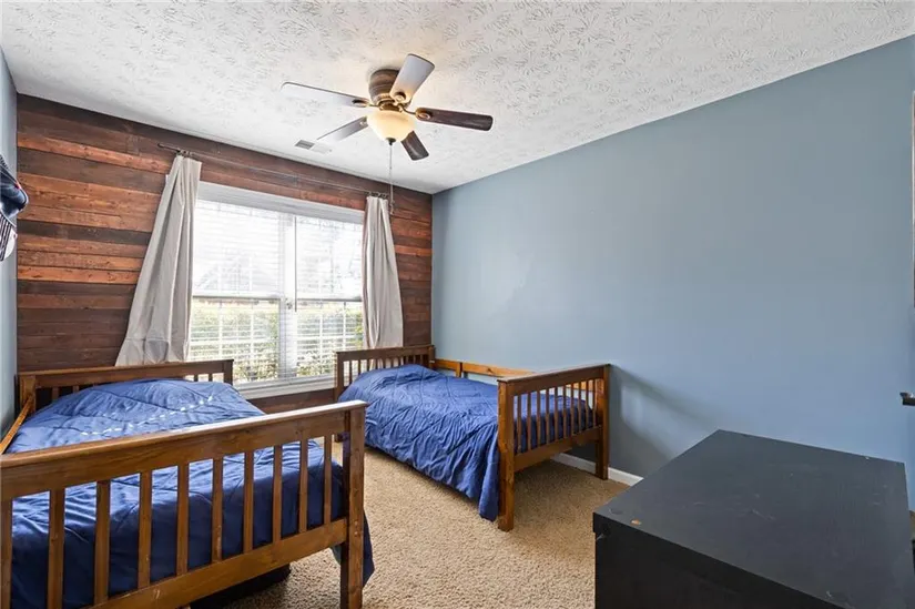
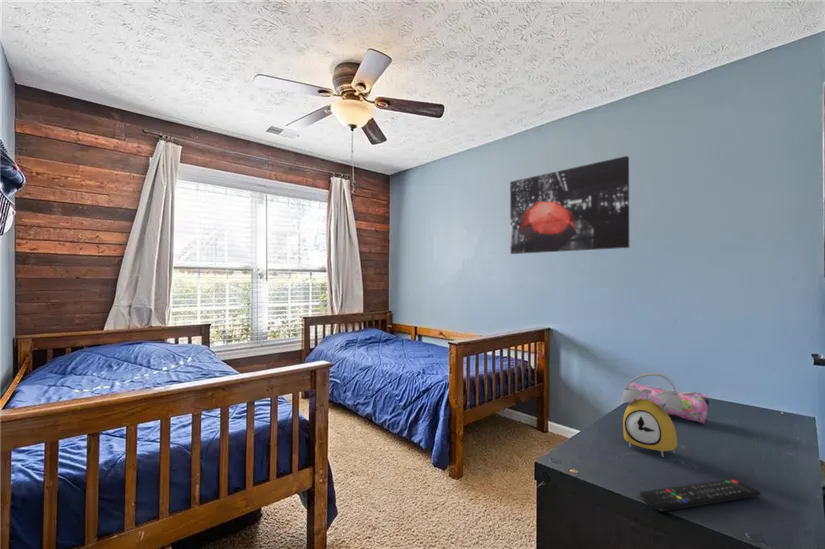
+ remote control (701, 495)
+ pencil case (663, 403)
+ alarm clock (653, 409)
+ wall art (562, 210)
